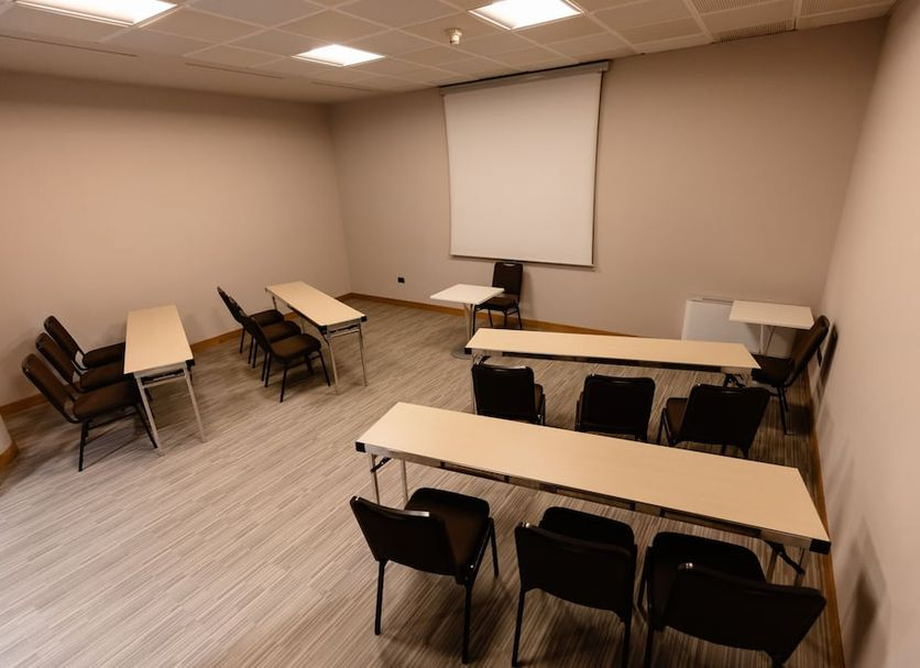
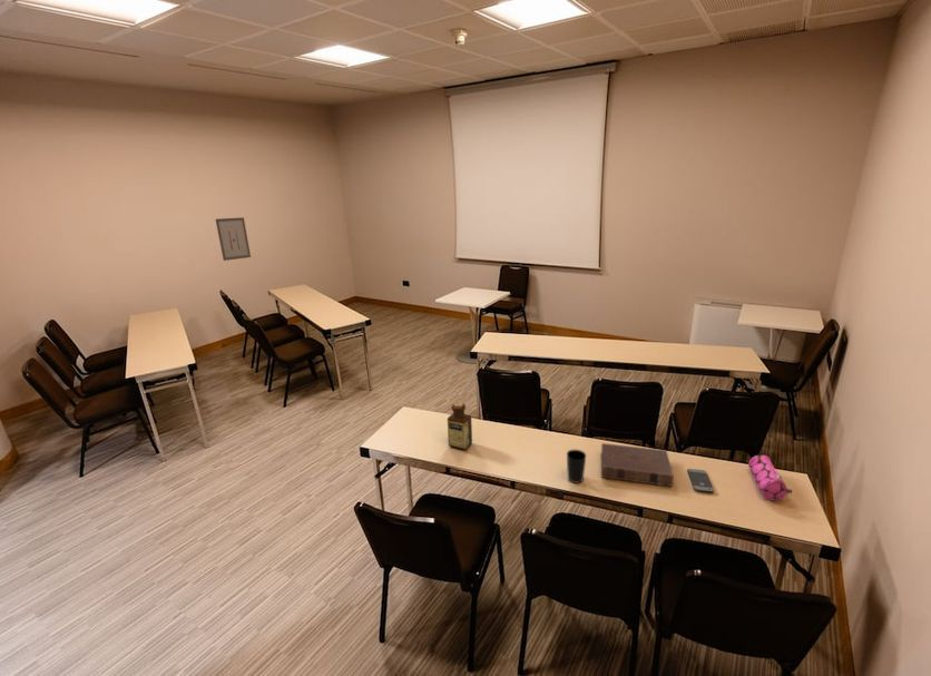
+ pencil case (767, 476)
+ bottle (459, 424)
+ cup (576, 467)
+ smartphone (699, 480)
+ wall art (233, 238)
+ book (634, 463)
